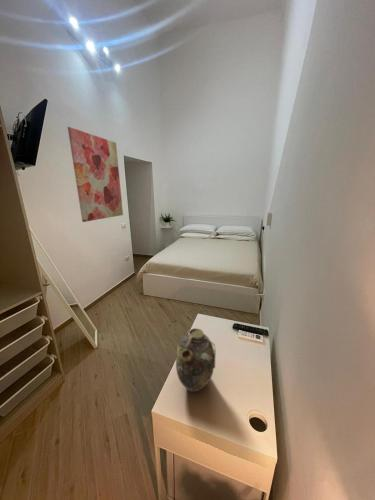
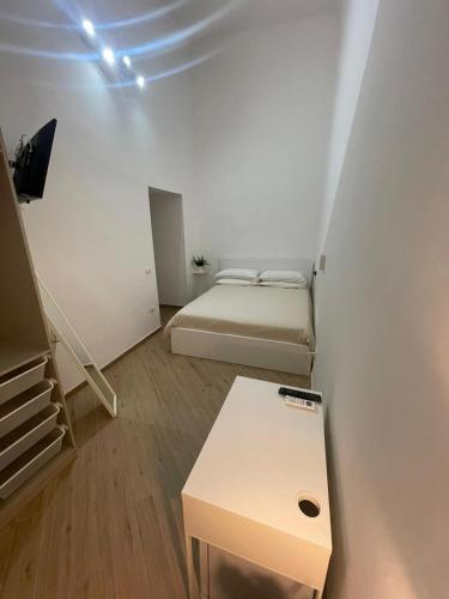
- wall art (100, 179)
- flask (194, 358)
